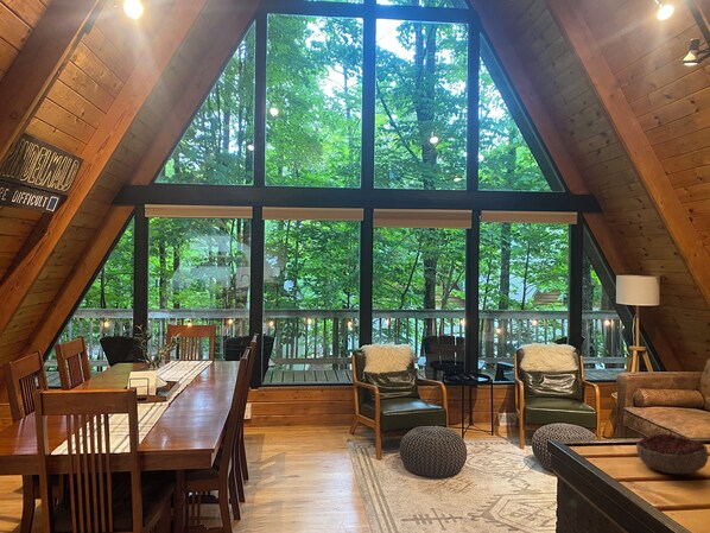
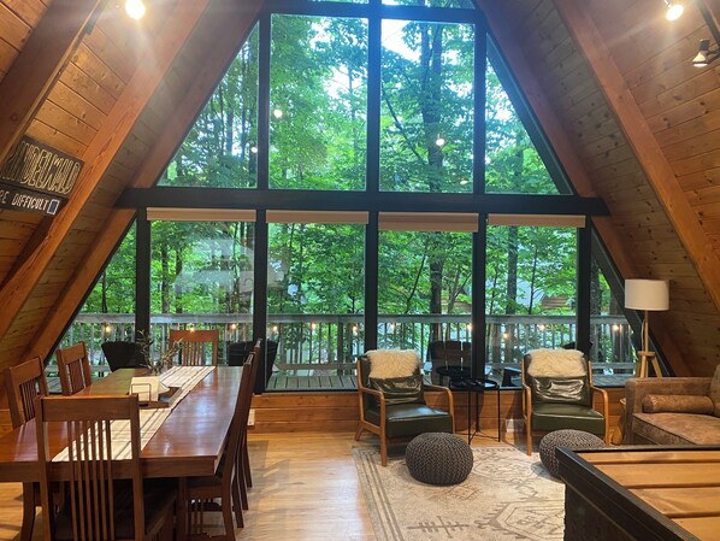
- decorative bowl (671, 452)
